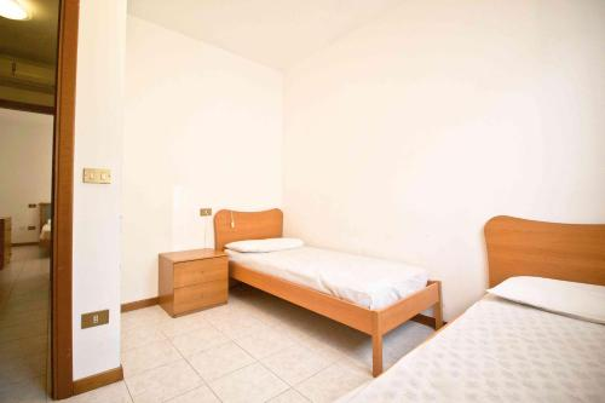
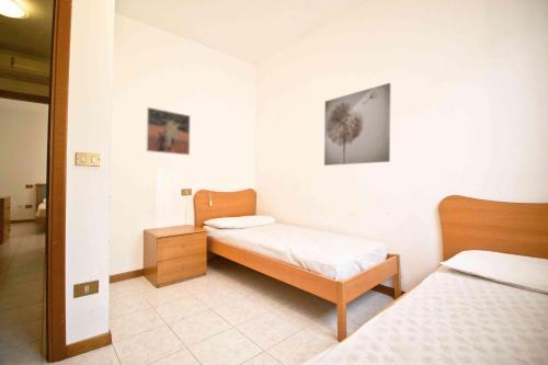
+ wall art (354, 128)
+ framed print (169, 132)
